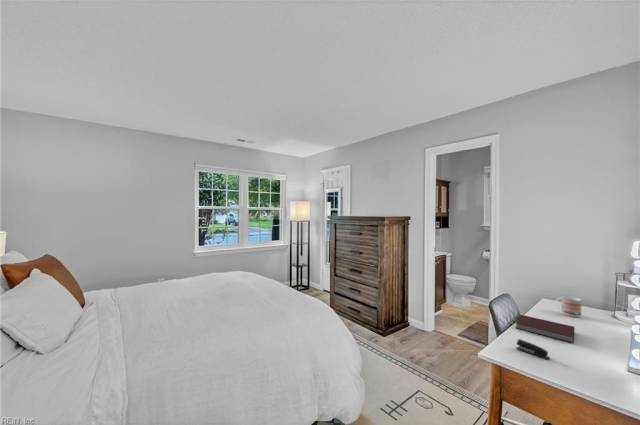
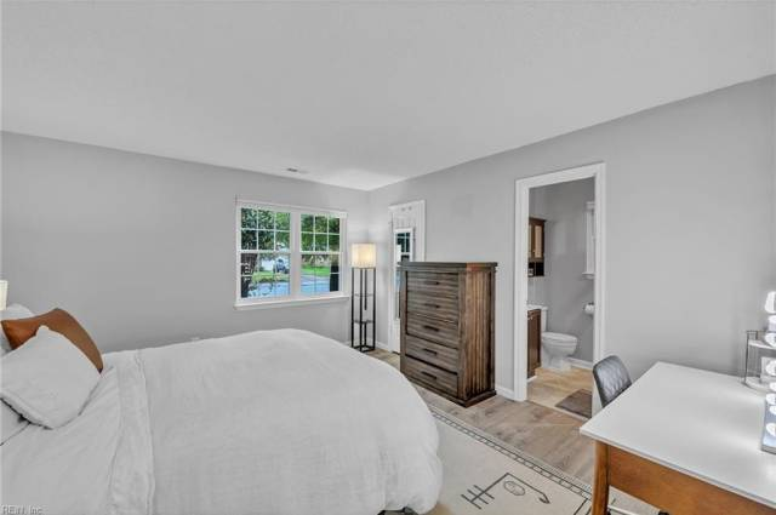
- stapler (532, 348)
- mug (569, 305)
- notebook (544, 327)
